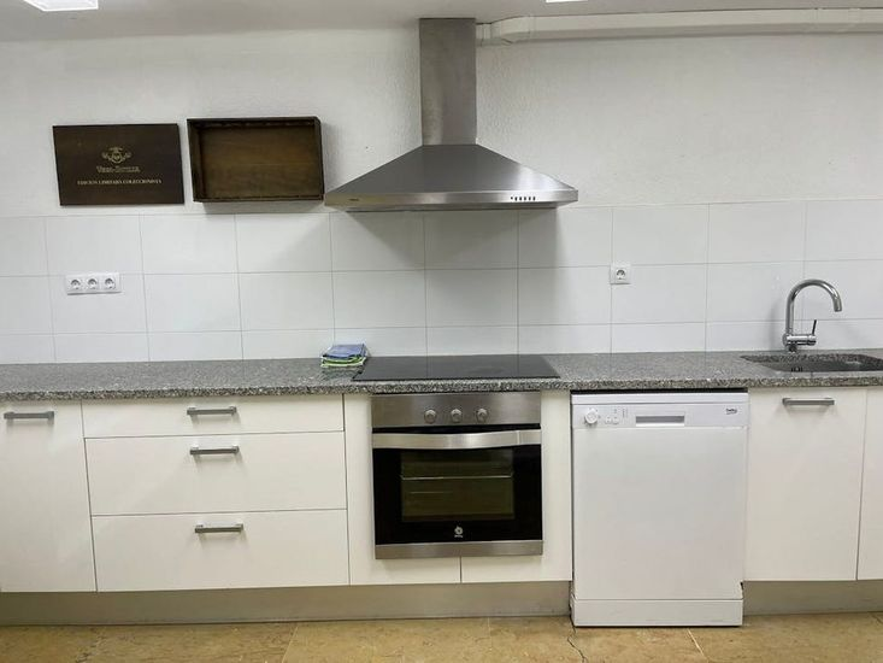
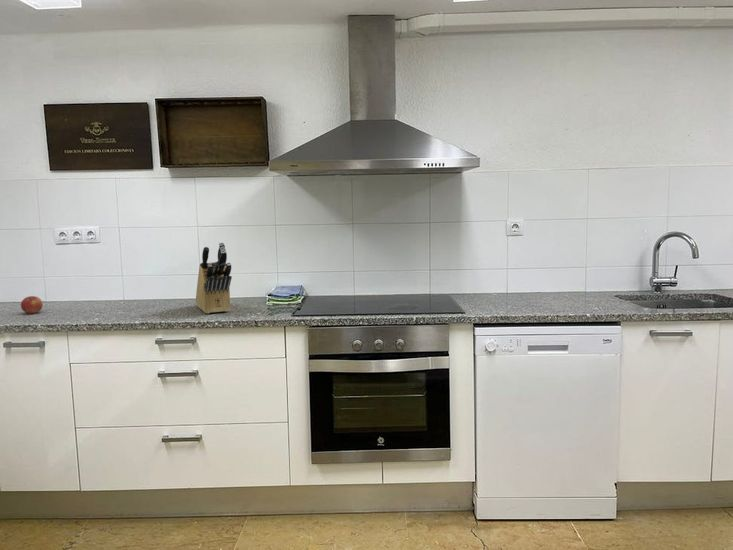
+ apple (31, 304)
+ knife block (212, 276)
